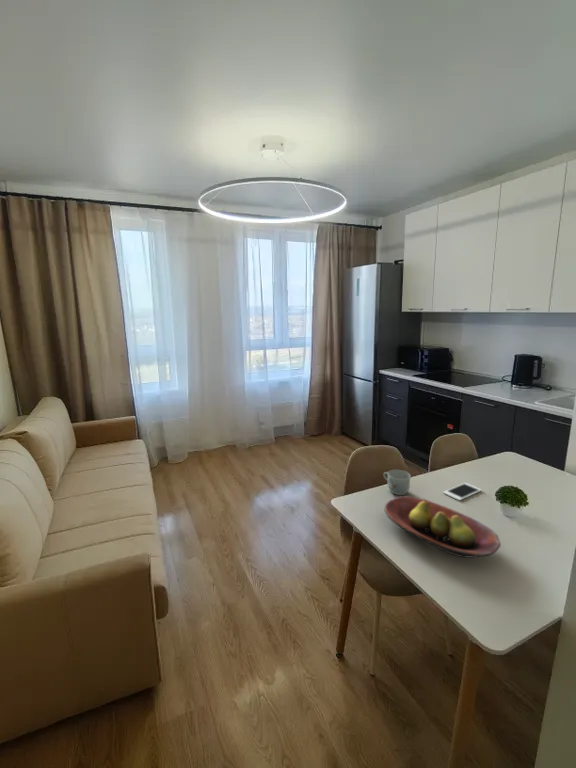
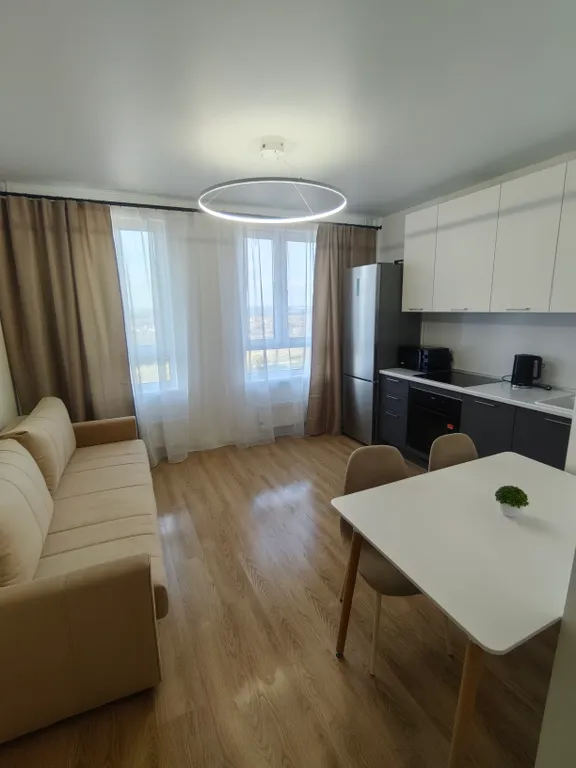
- mug (395, 481)
- fruit bowl (437, 522)
- cell phone (462, 491)
